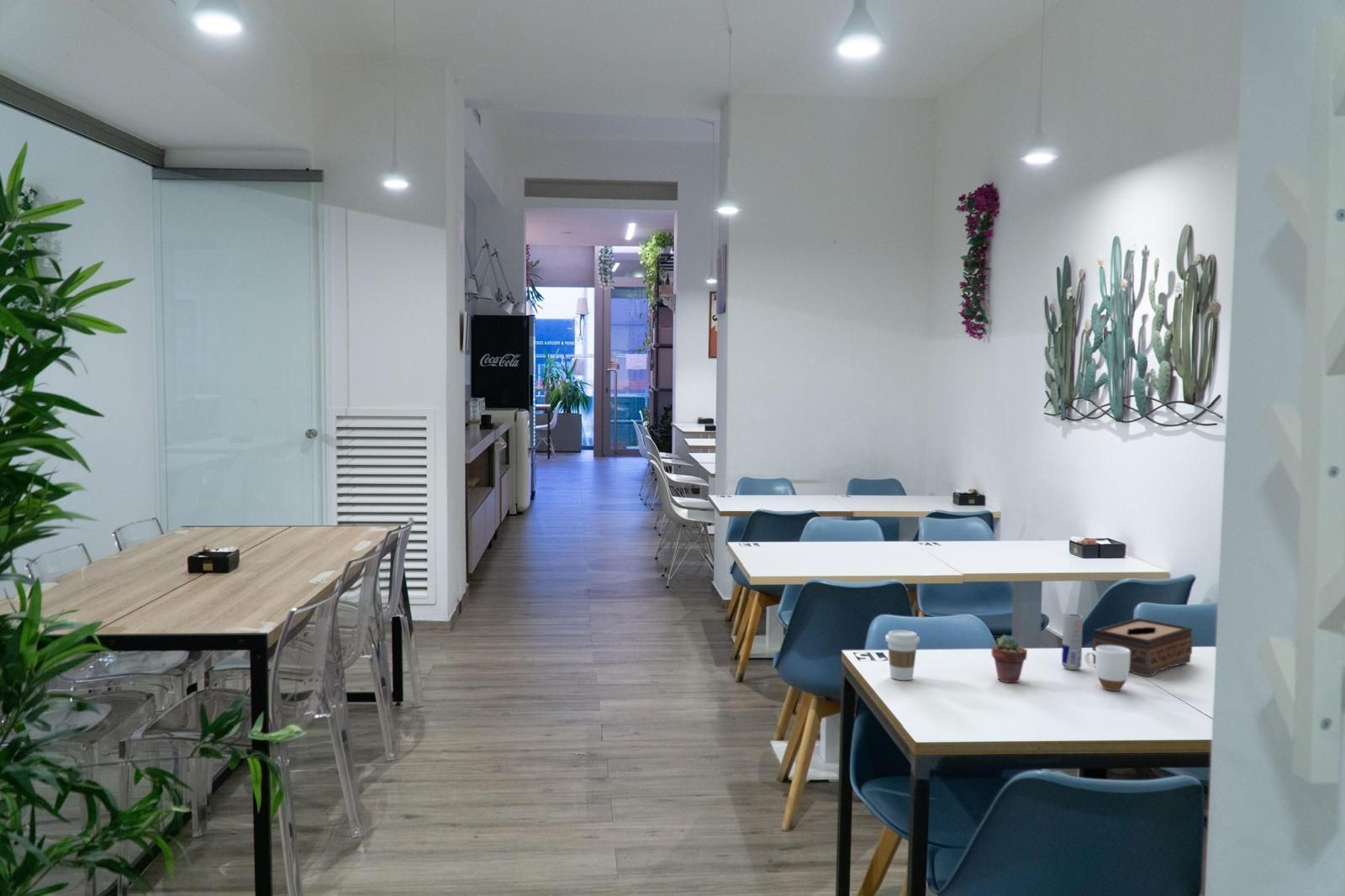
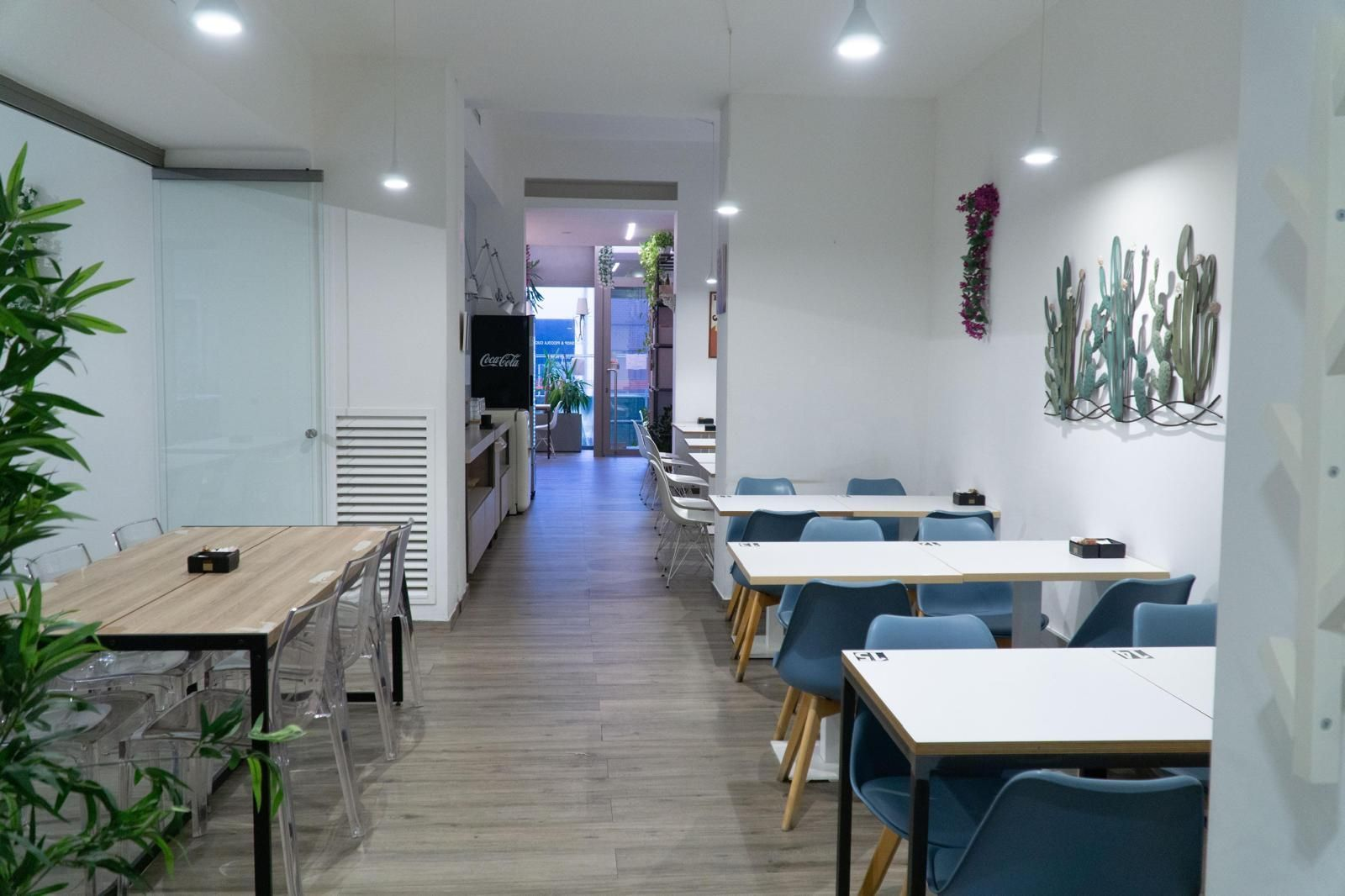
- tissue box (1142, 646)
- mug (1105, 667)
- potted succulent (1009, 657)
- coffee cup (902, 655)
- beverage can (1072, 641)
